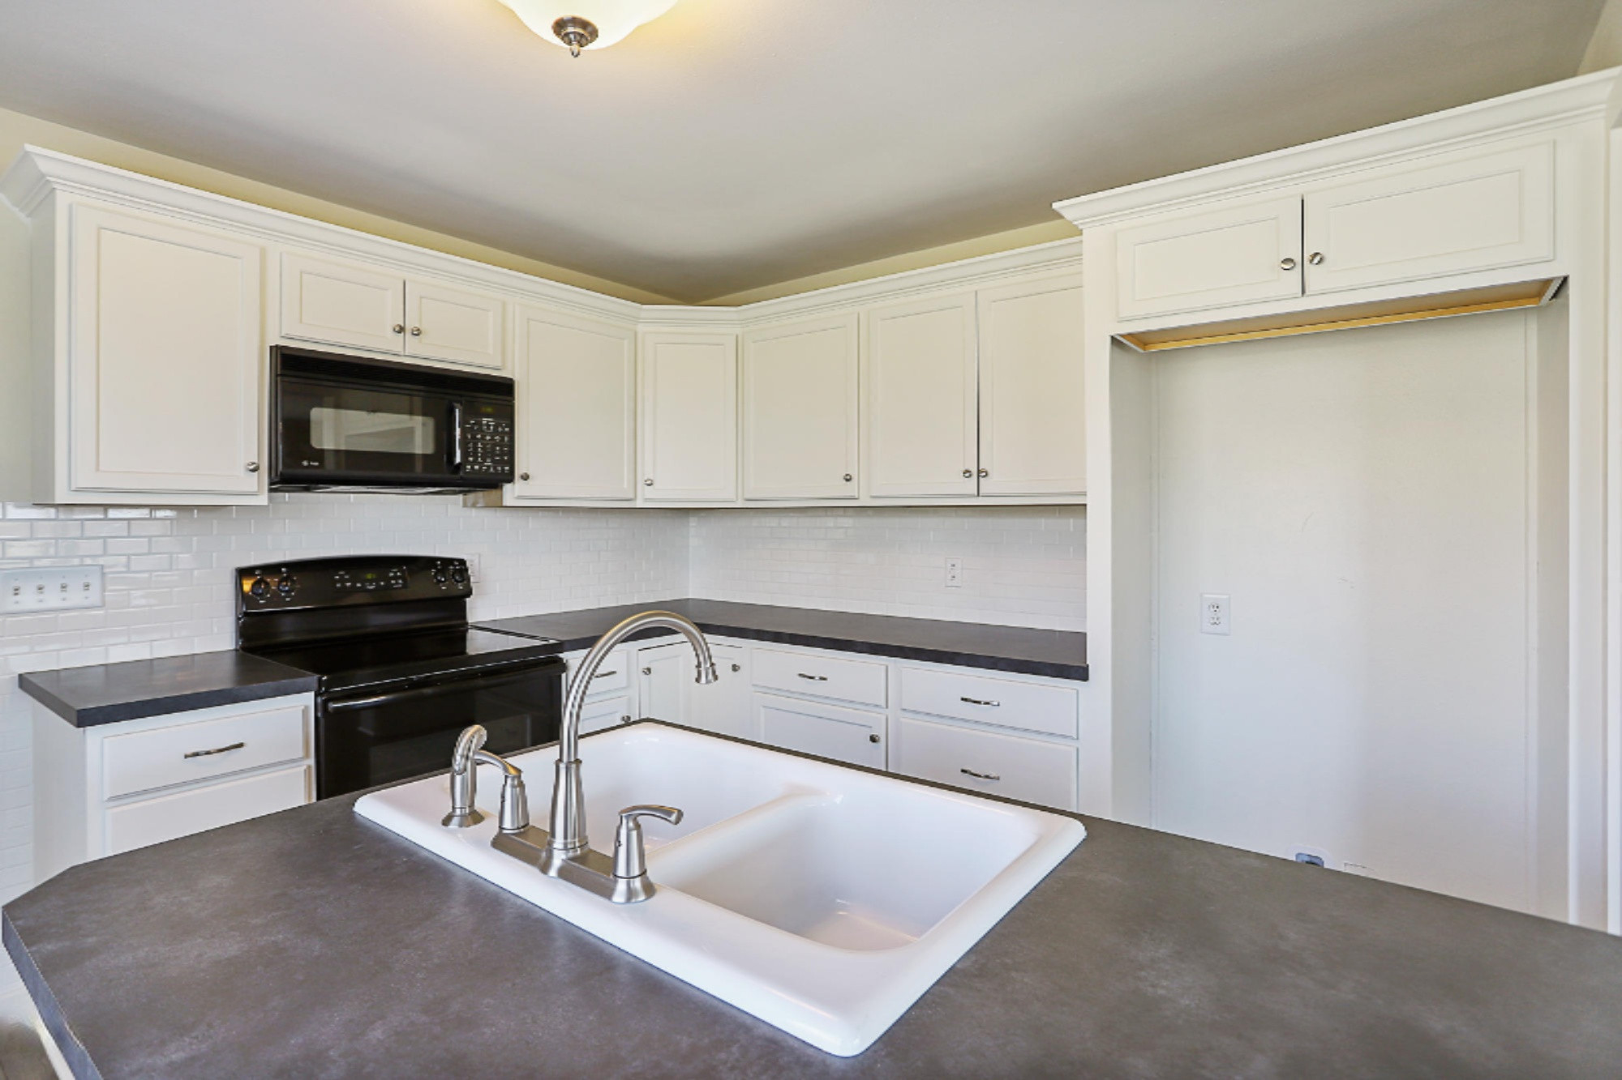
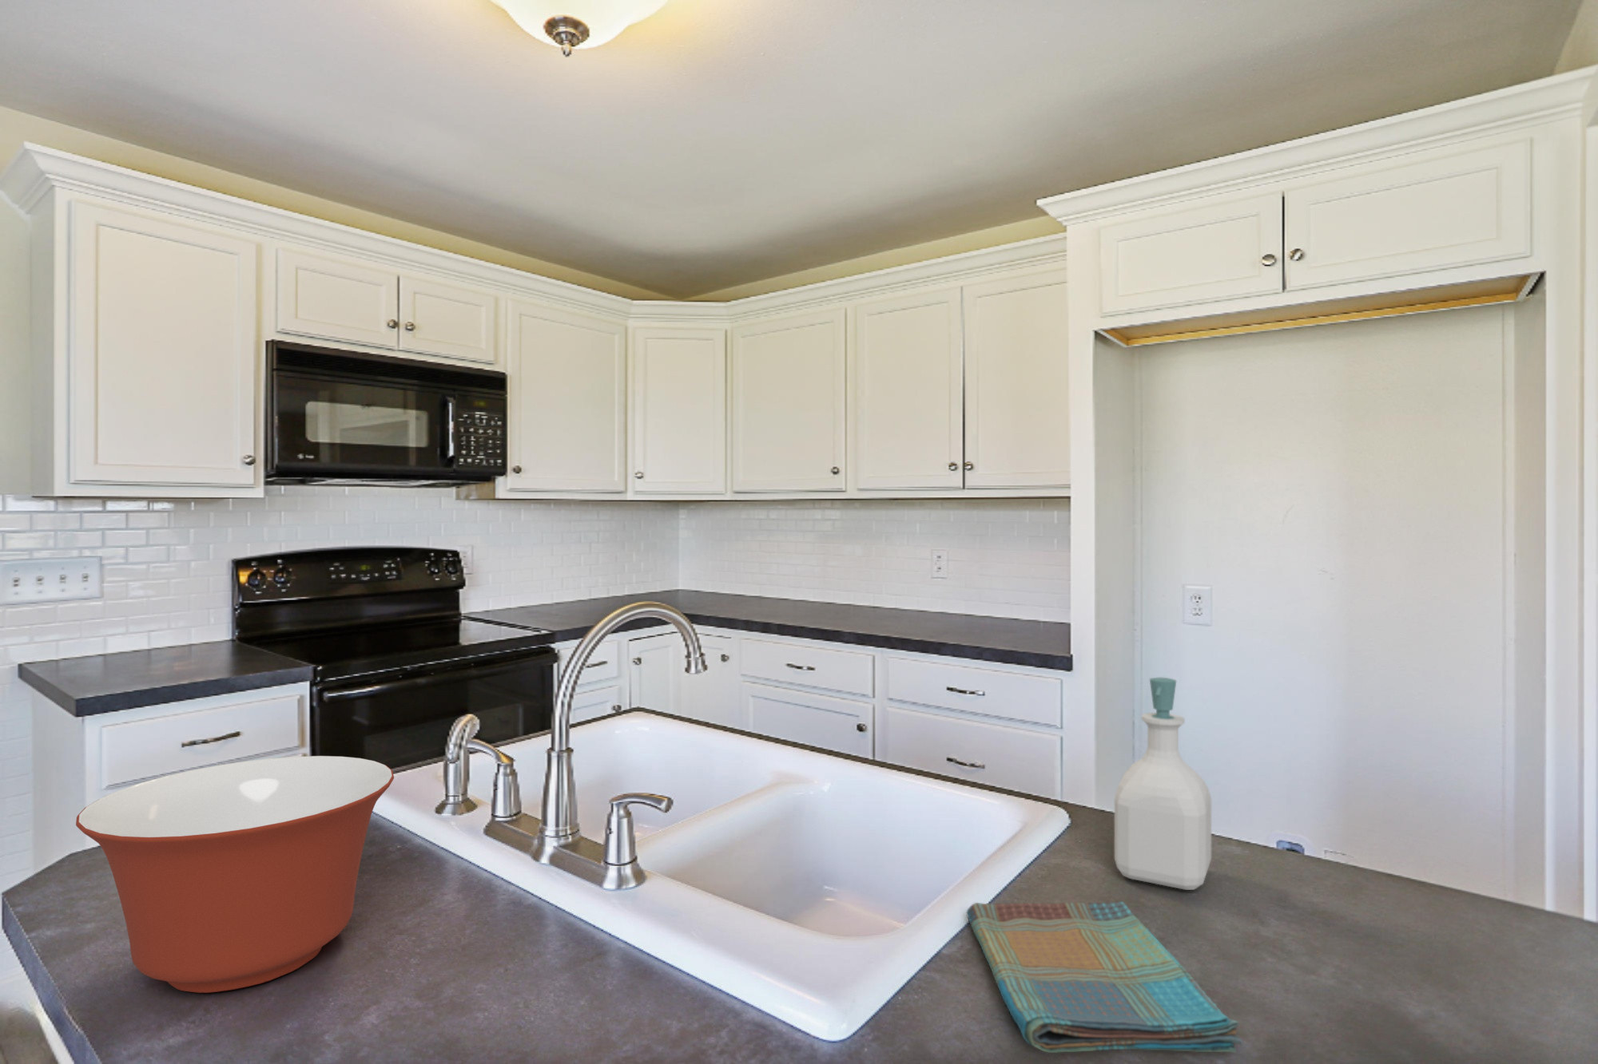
+ soap bottle (1162, 775)
+ mixing bowl (248, 873)
+ dish towel (1082, 963)
